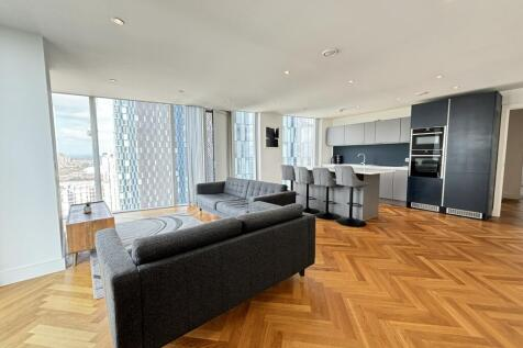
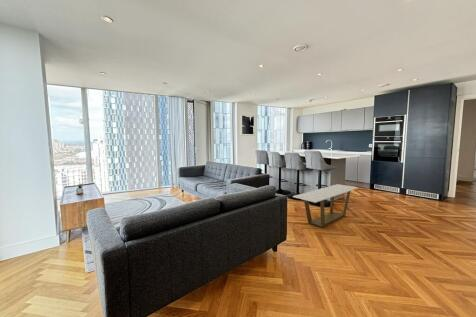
+ coffee table (330, 205)
